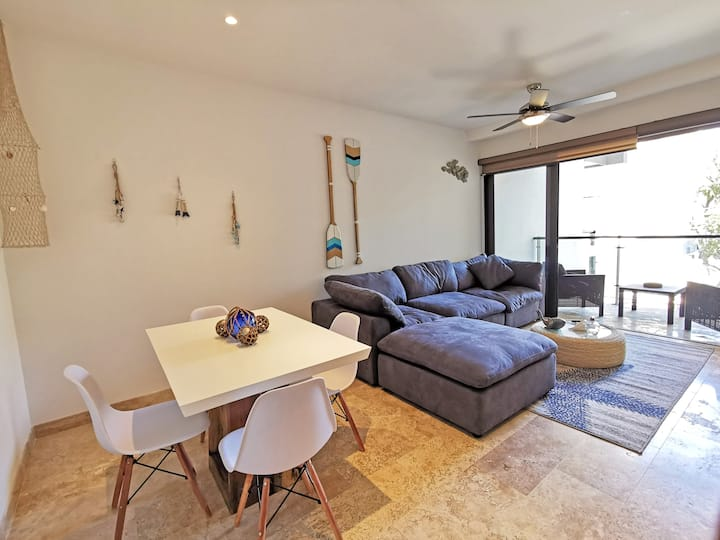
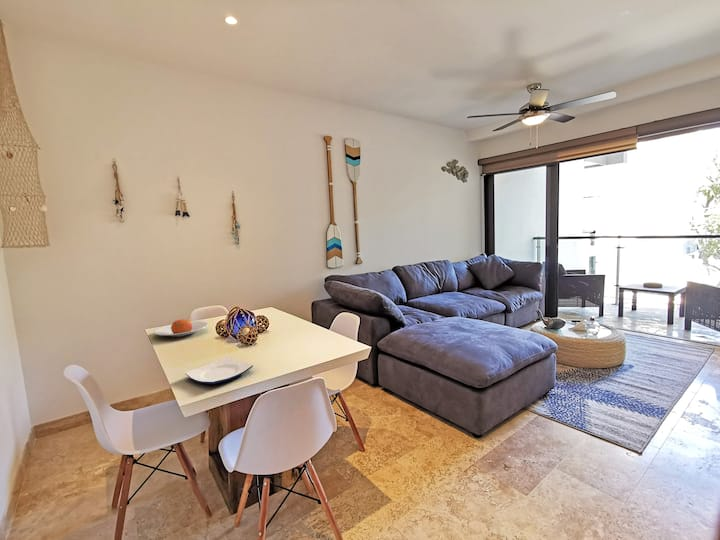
+ plate (181, 325)
+ plate (220, 371)
